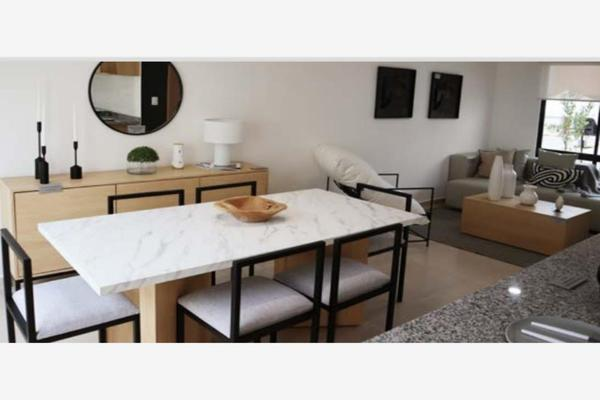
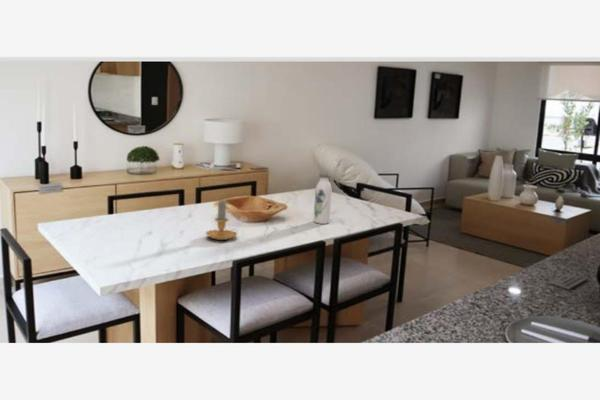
+ candle (224, 218)
+ water bottle (323, 198)
